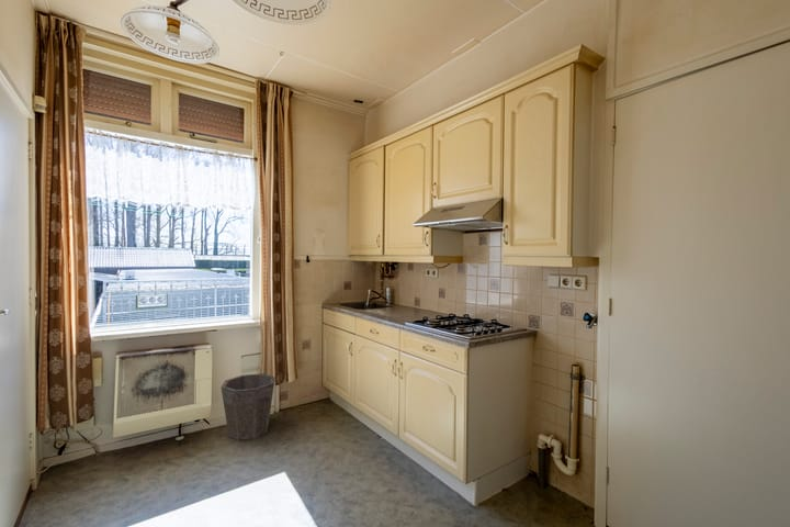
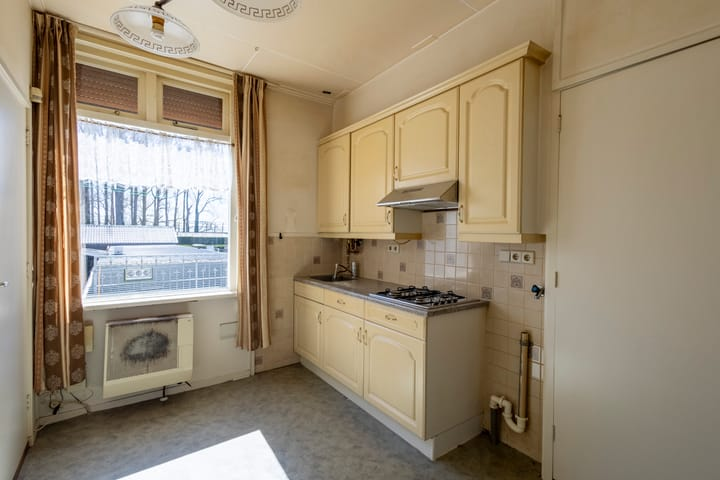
- waste bin (249, 406)
